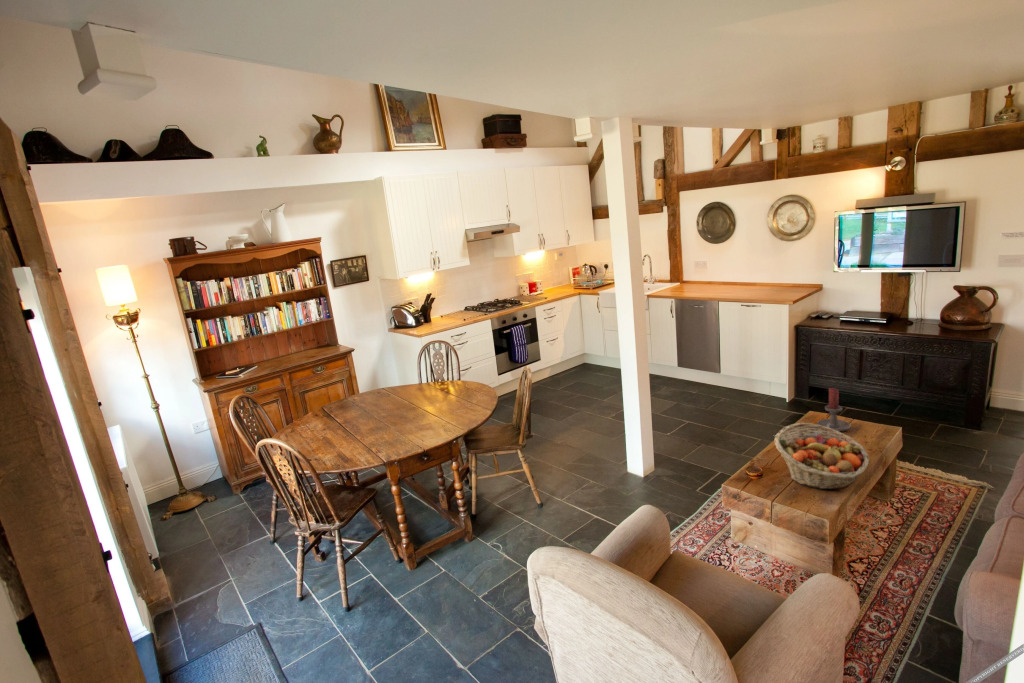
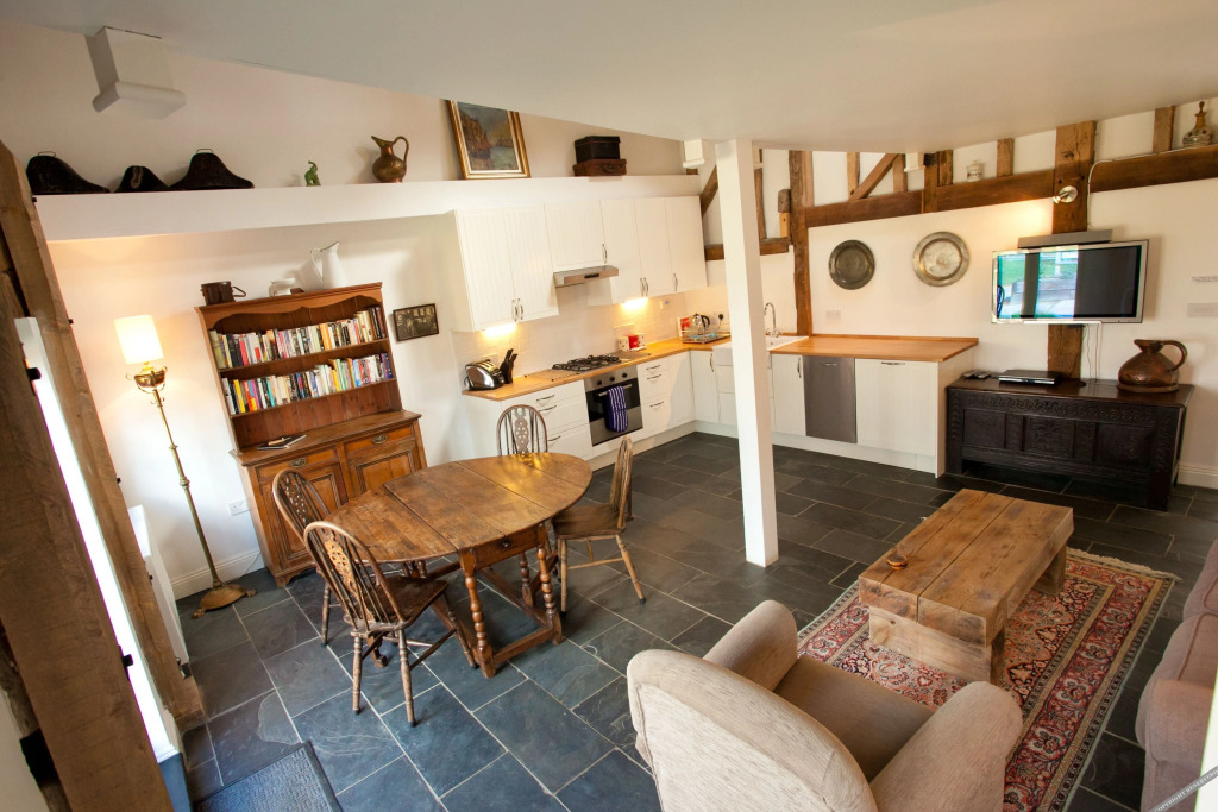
- candle holder (832, 409)
- fruit basket (820, 455)
